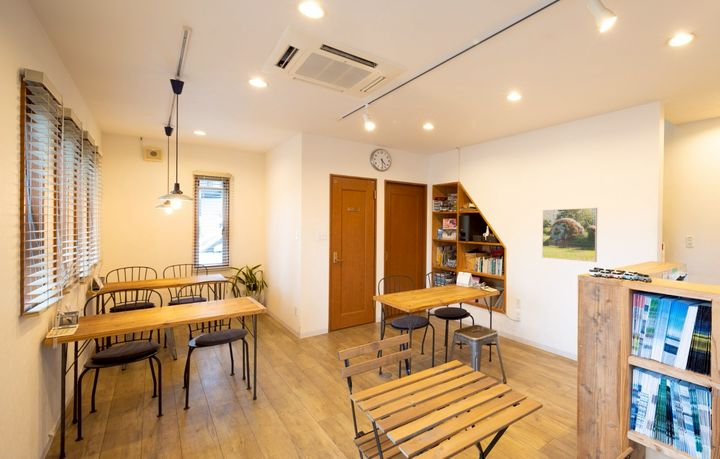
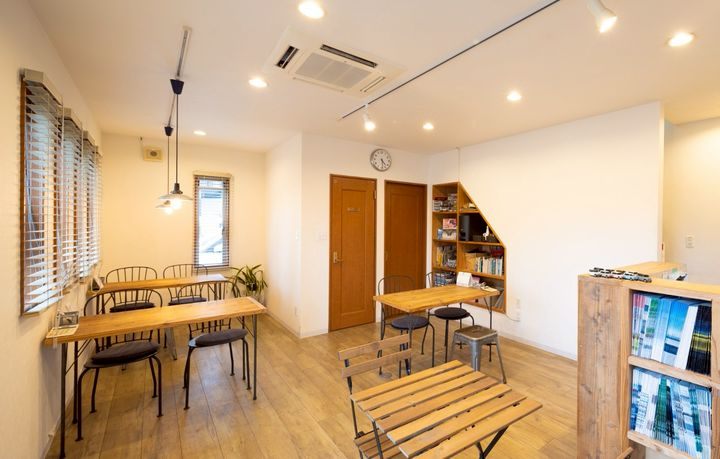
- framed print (568, 234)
